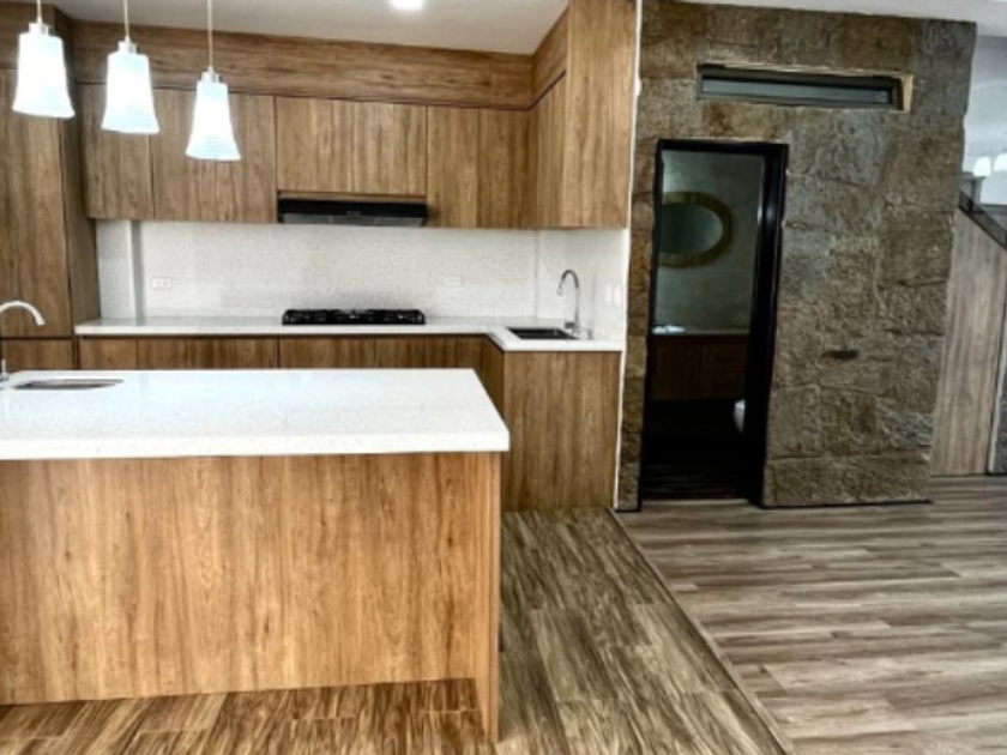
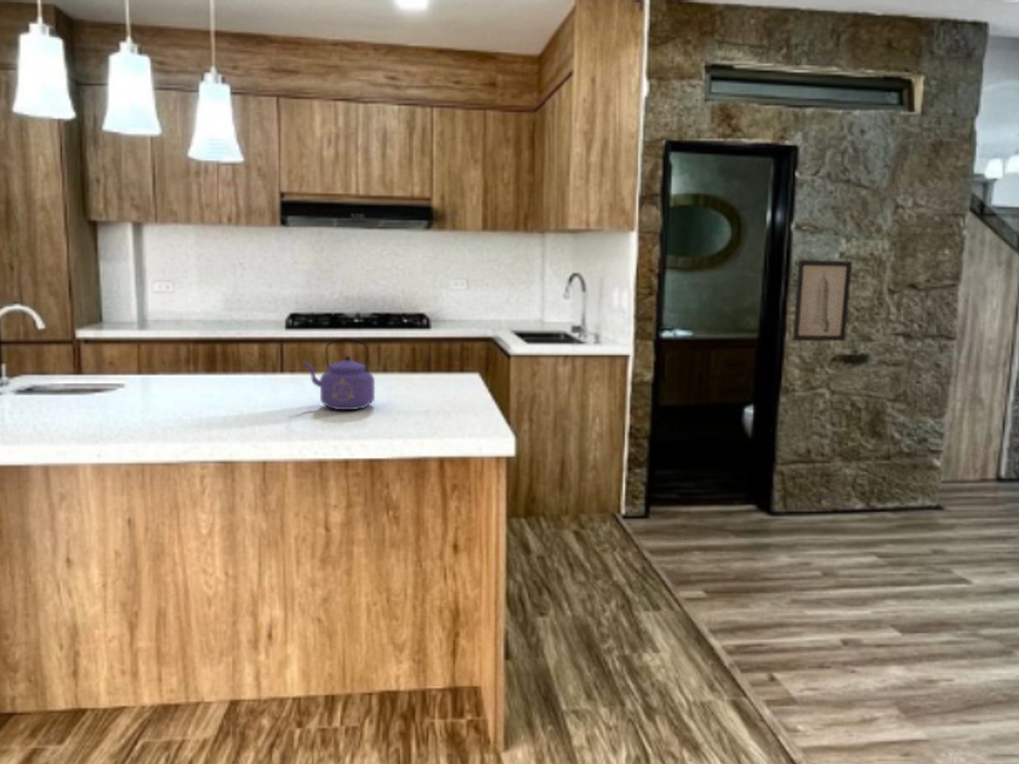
+ kettle (338, 372)
+ wall art (821, 301)
